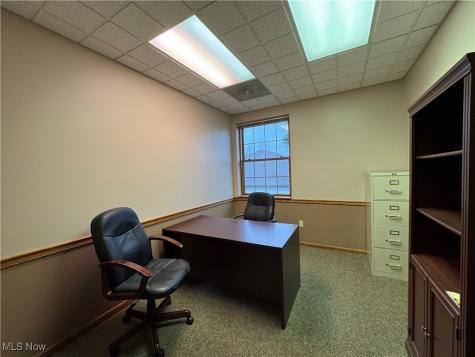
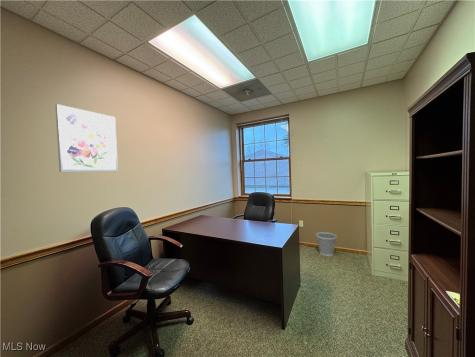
+ wall art (90, 141)
+ wastebasket (326, 244)
